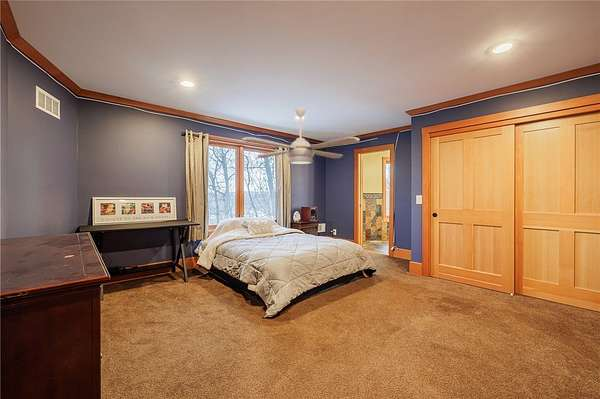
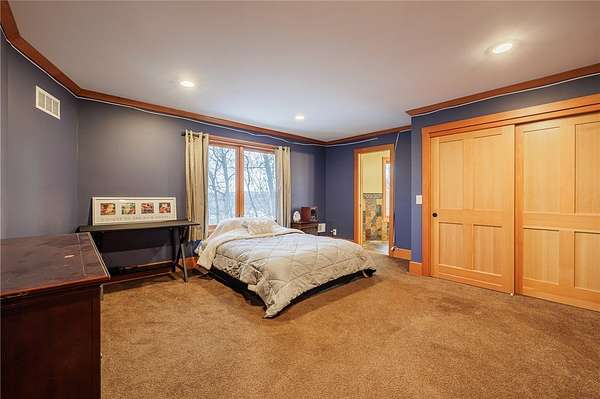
- ceiling fan (300, 136)
